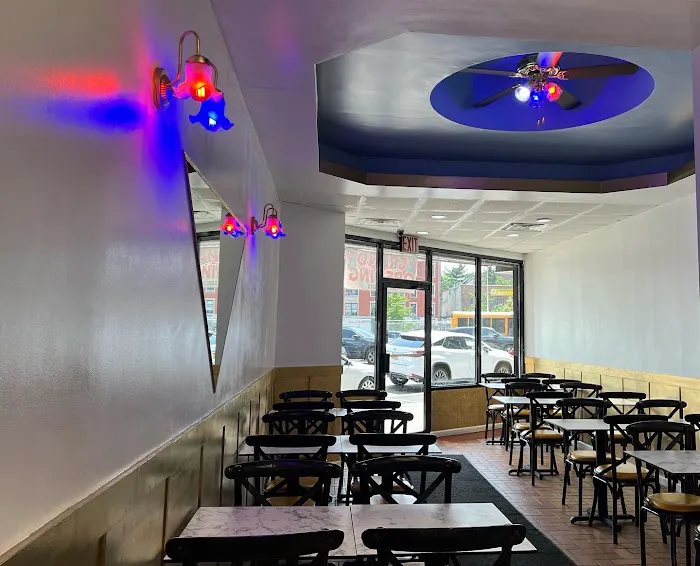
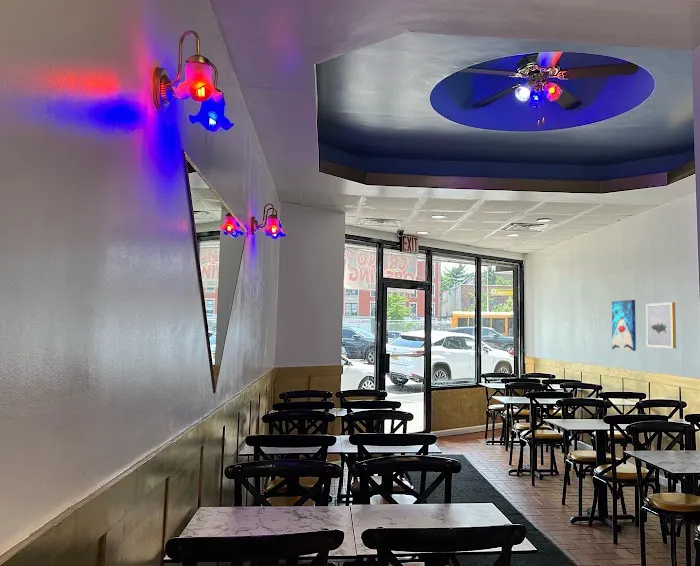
+ wall art (623, 325)
+ wall art (660, 325)
